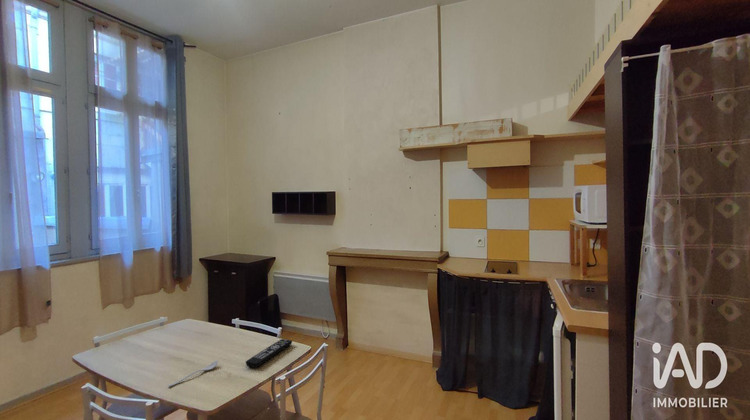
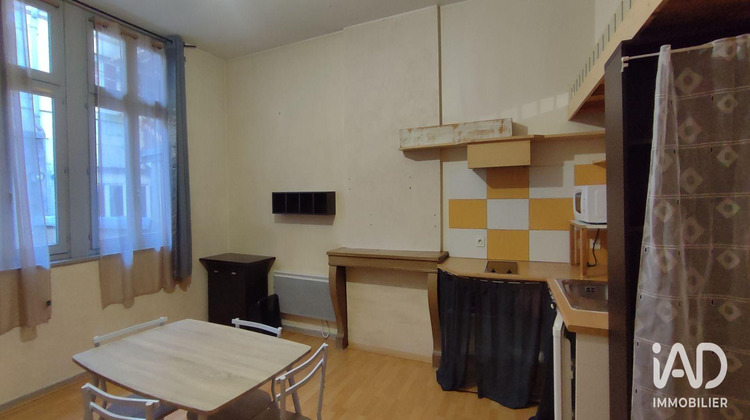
- spoon (194, 372)
- remote control (270, 352)
